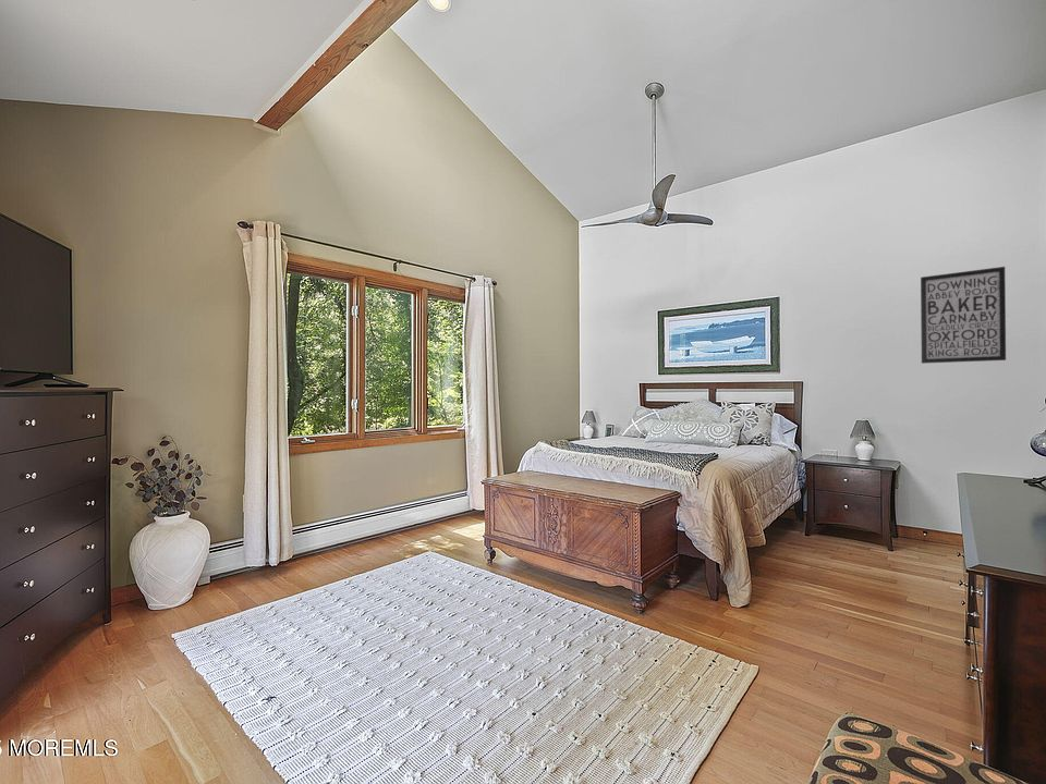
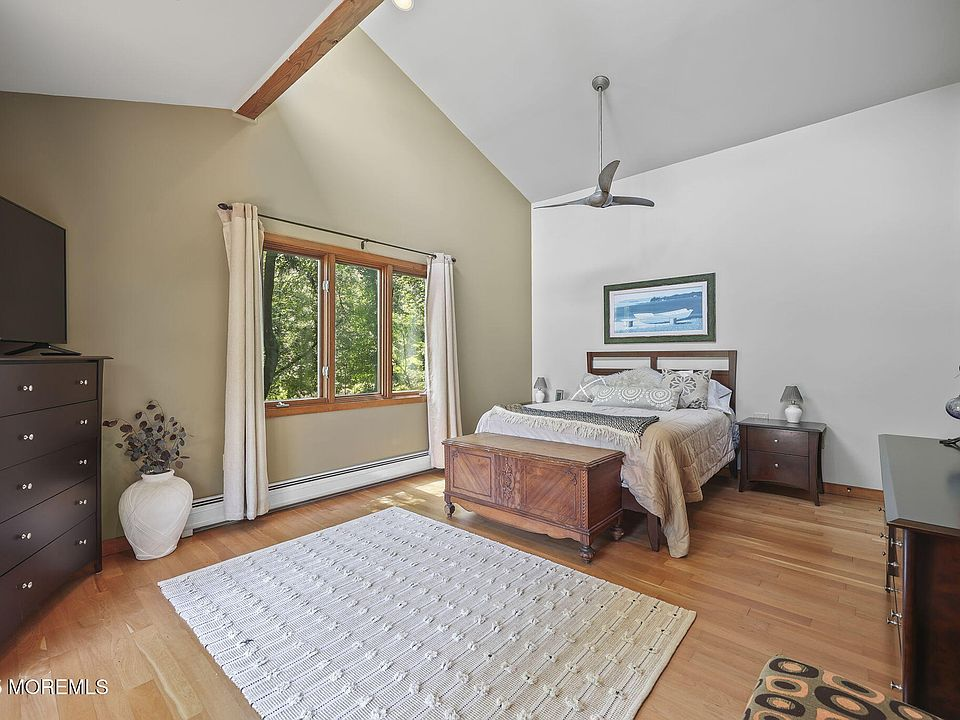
- wall art (961, 317)
